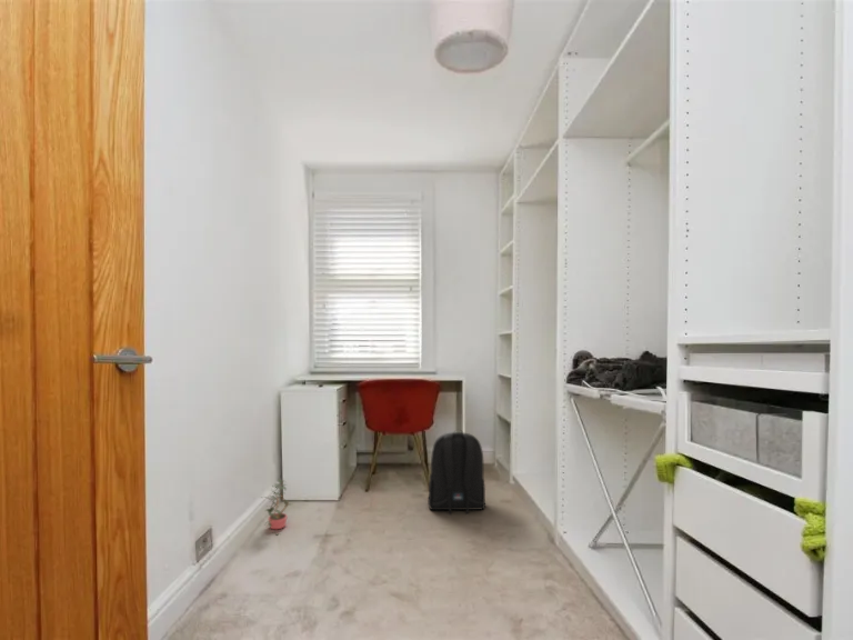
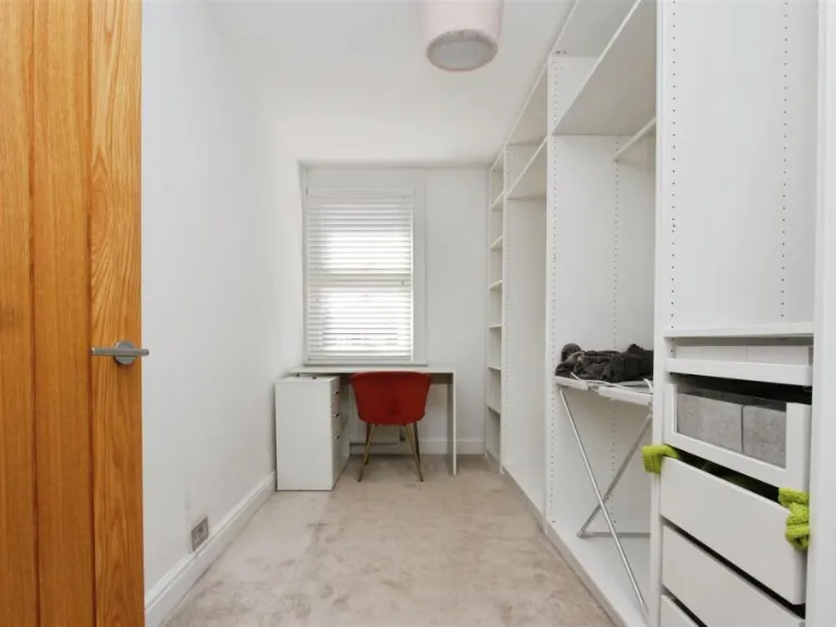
- potted plant (275, 508)
- backpack (456, 468)
